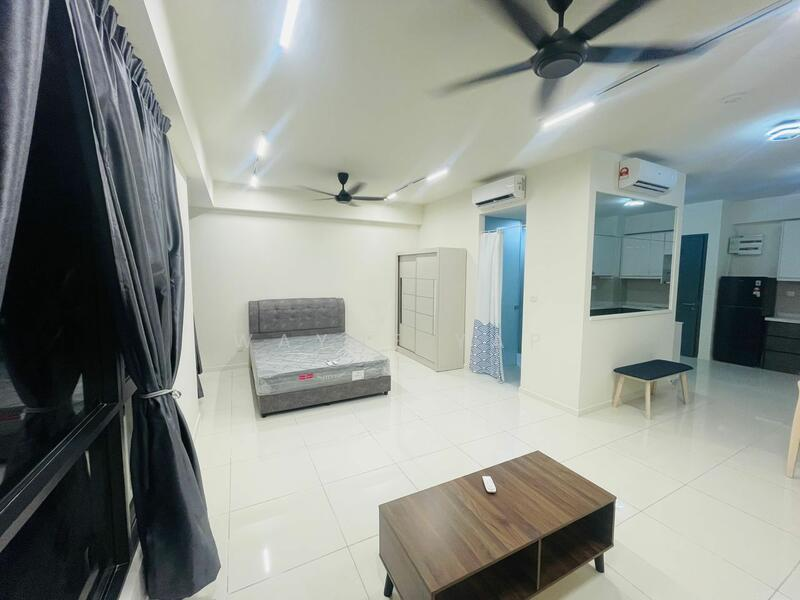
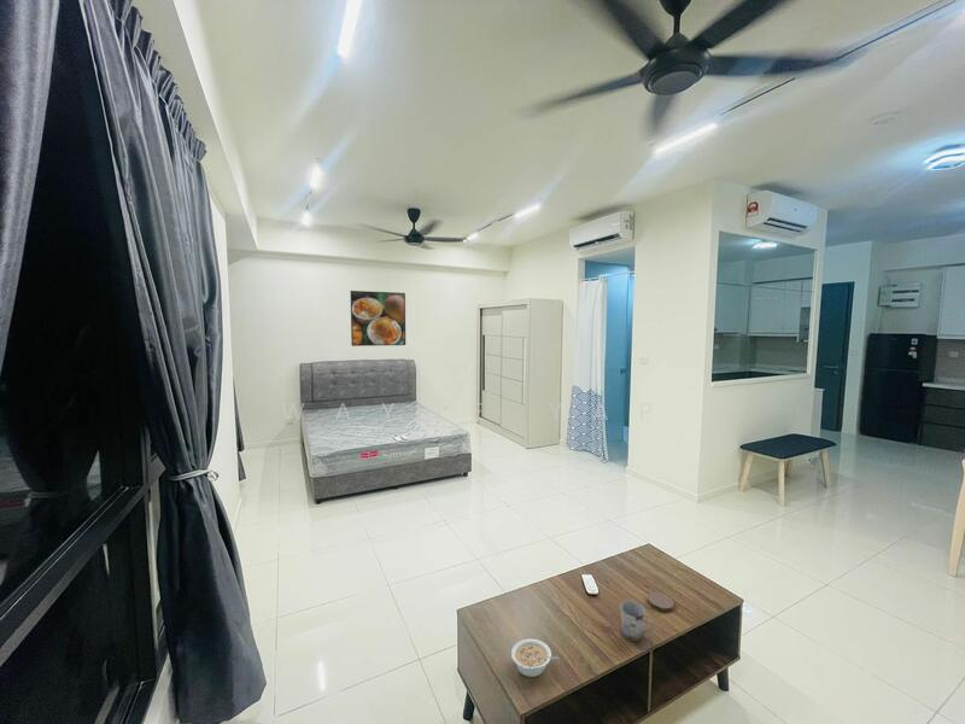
+ cup (636, 623)
+ legume (532, 658)
+ coaster (660, 601)
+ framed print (379, 319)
